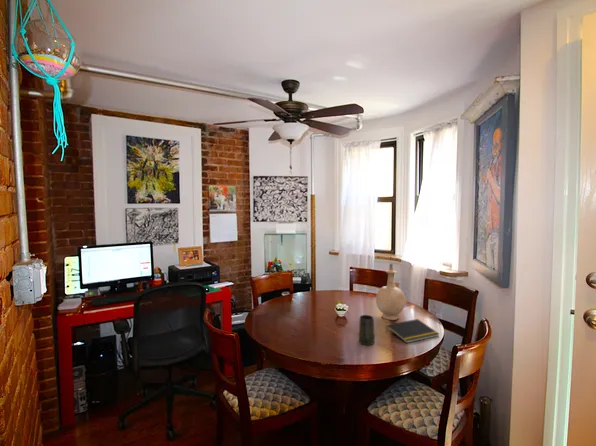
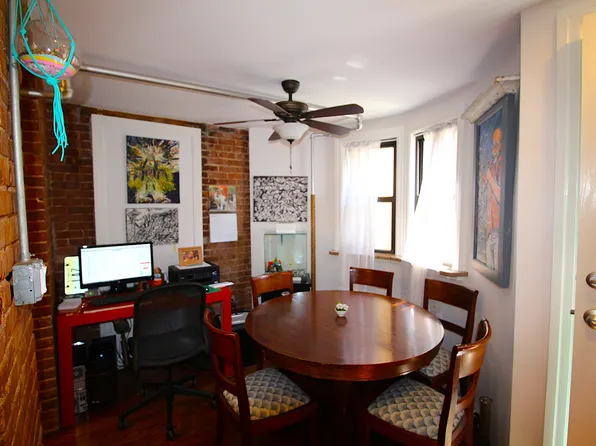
- mug (366, 330)
- vase (390, 290)
- notepad (412, 330)
